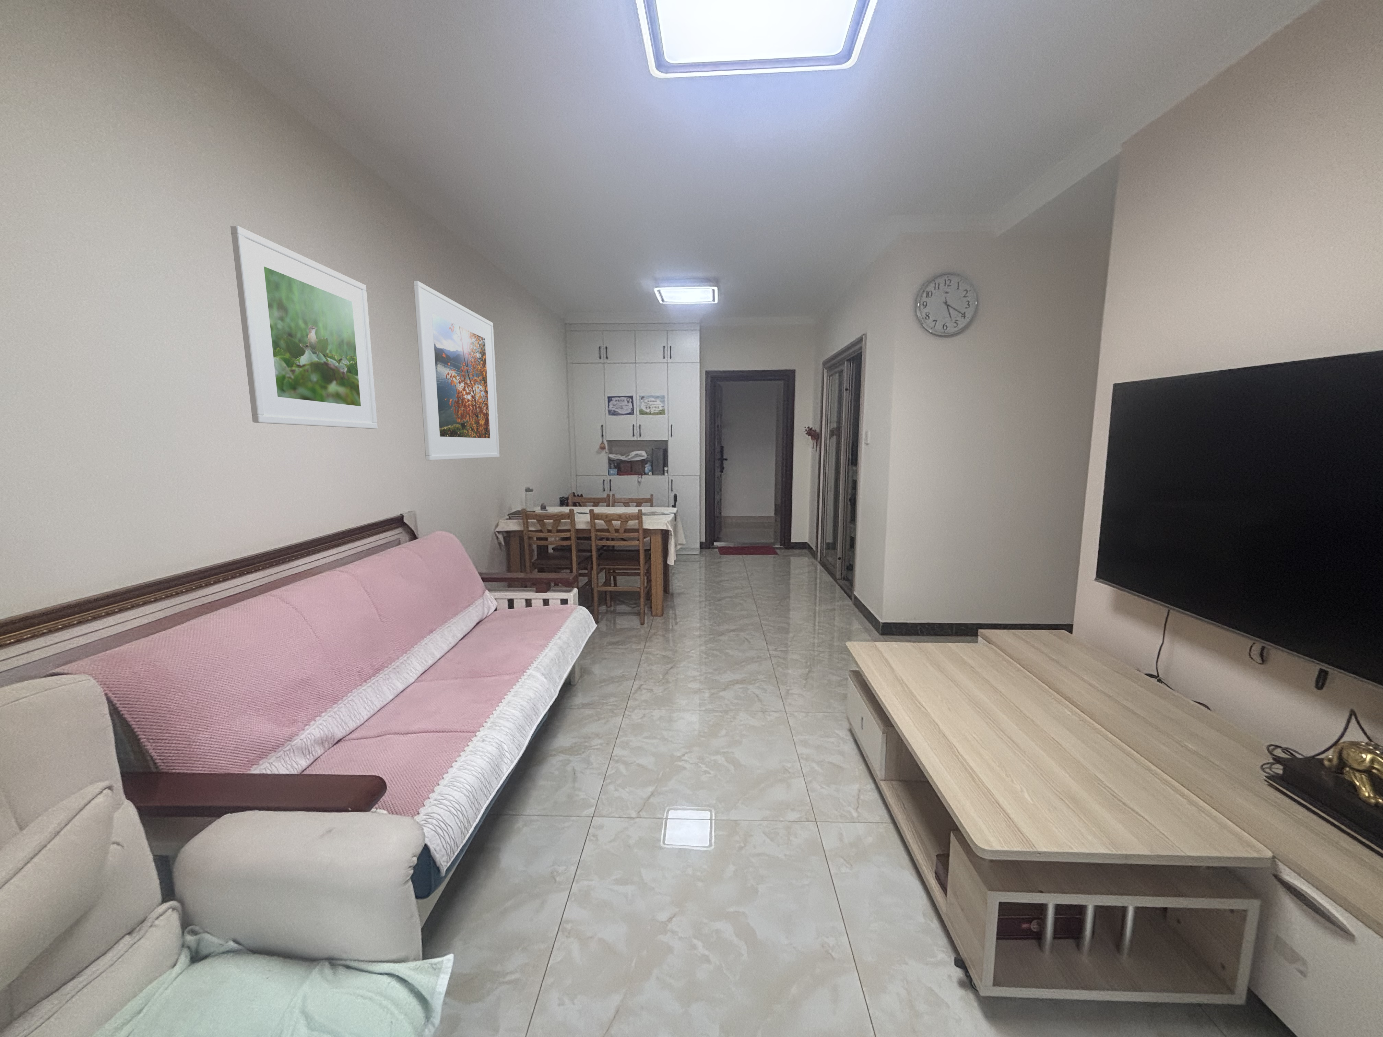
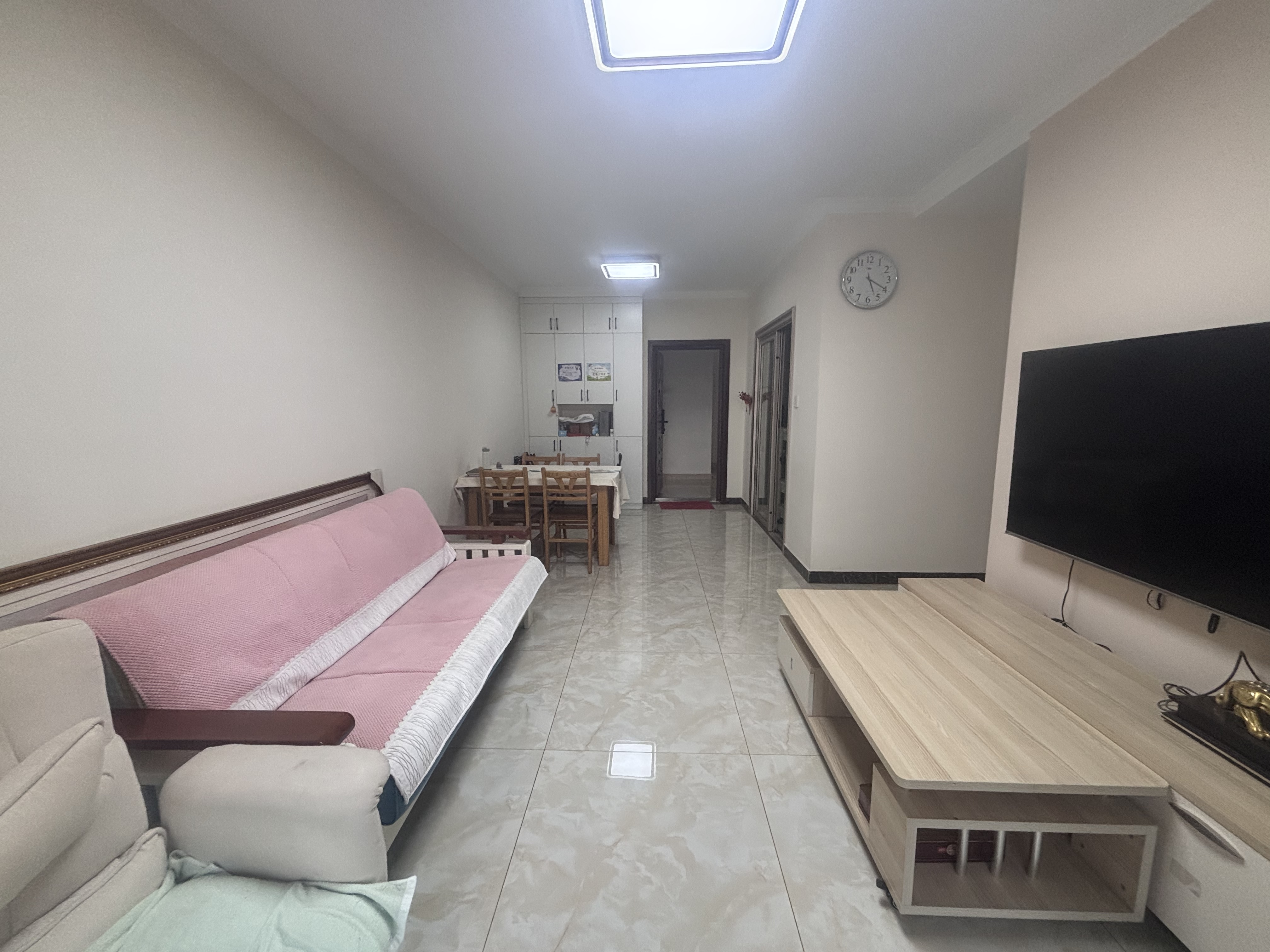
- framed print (464, 383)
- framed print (317, 344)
